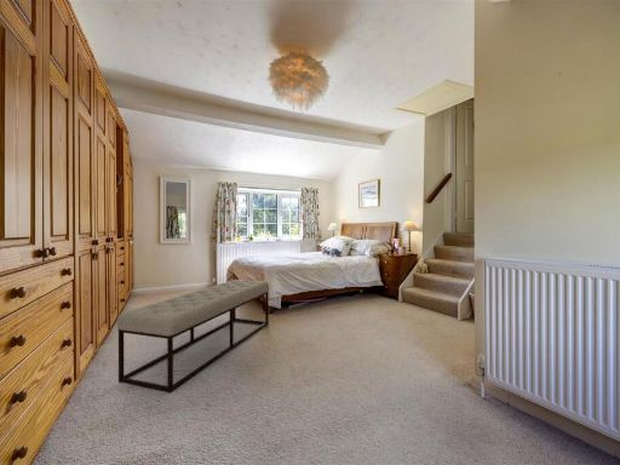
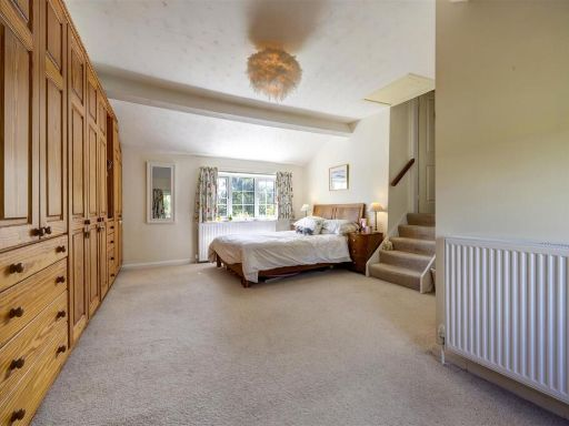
- bench (211, 318)
